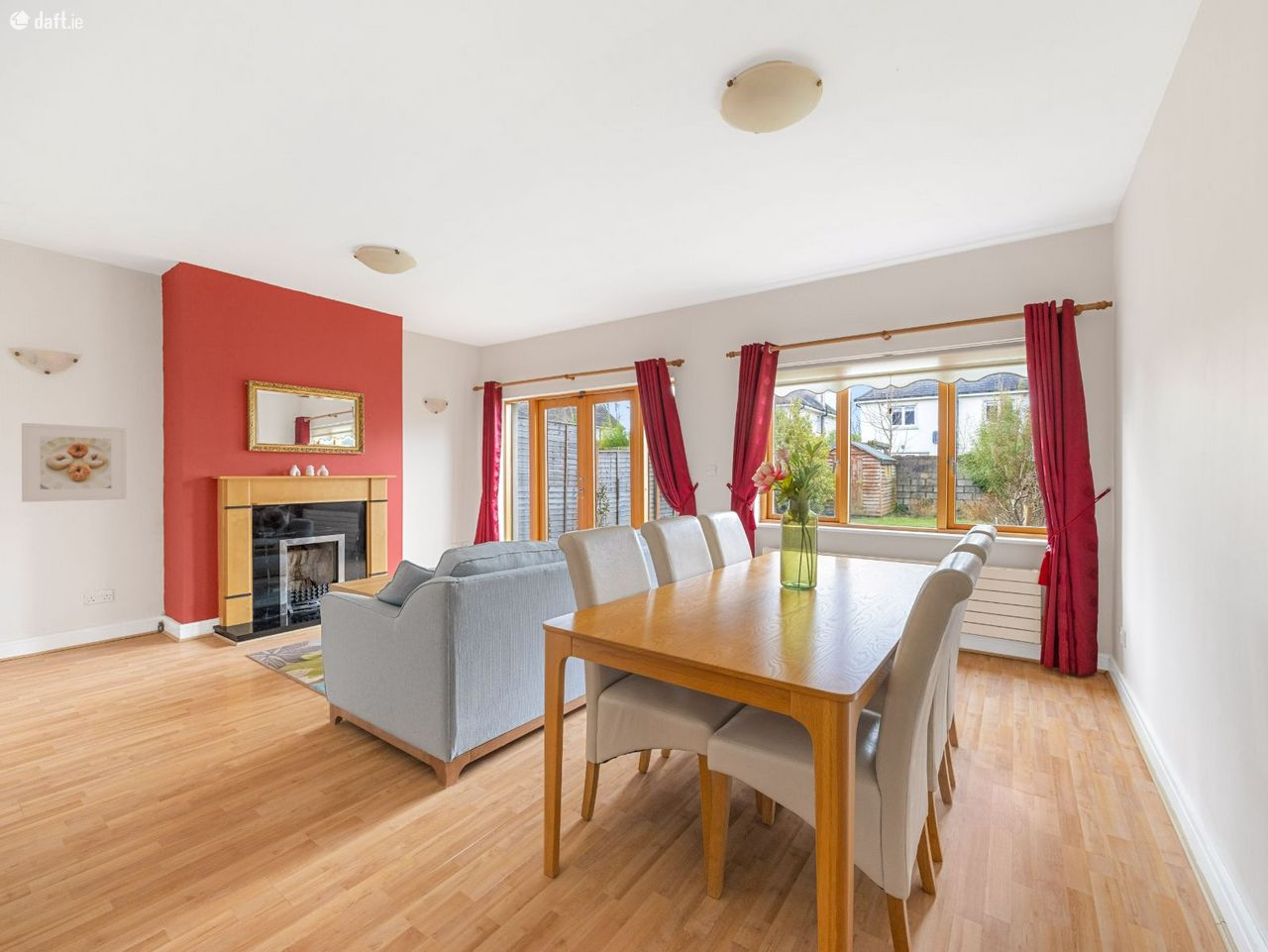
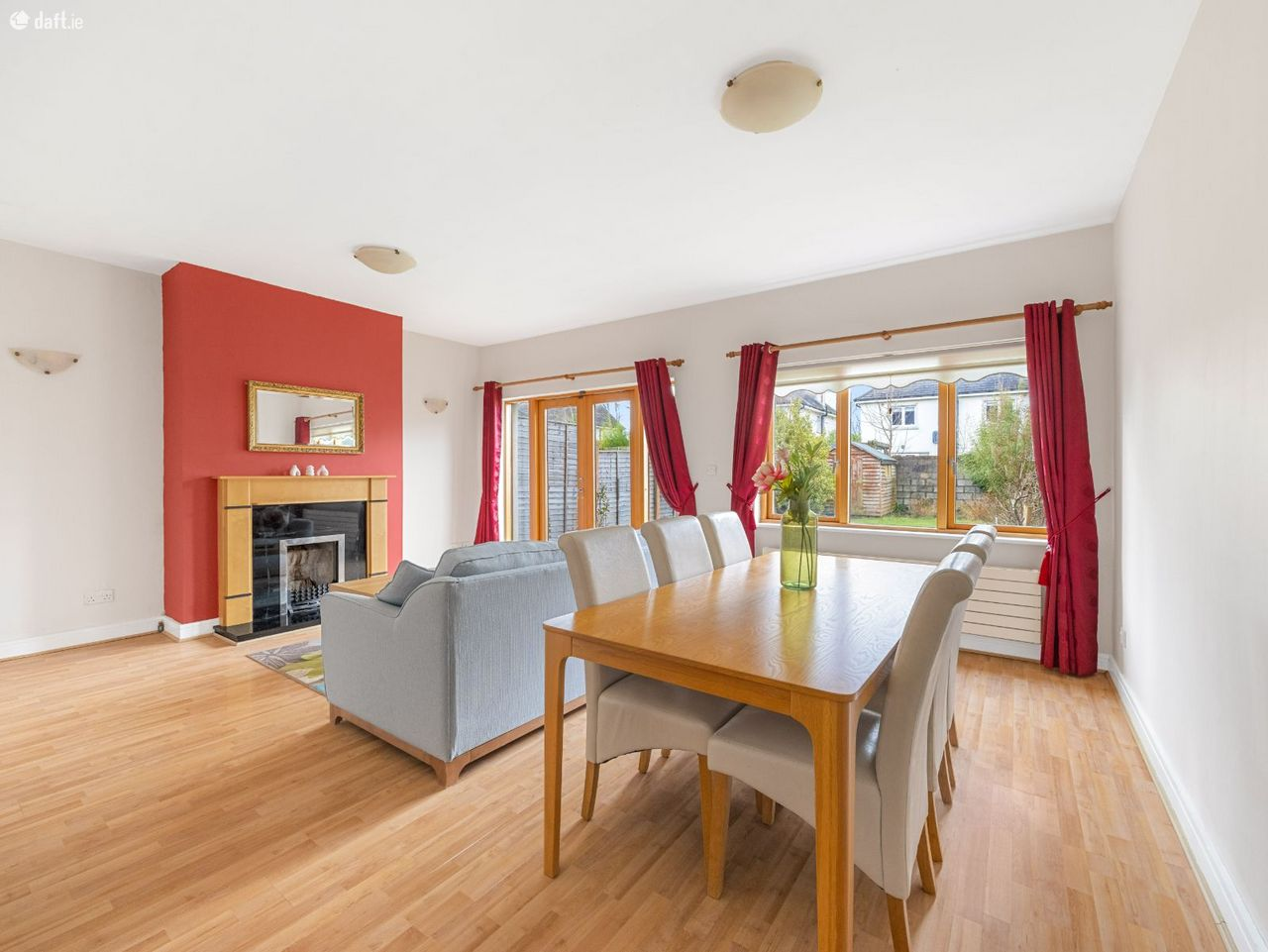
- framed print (76, 463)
